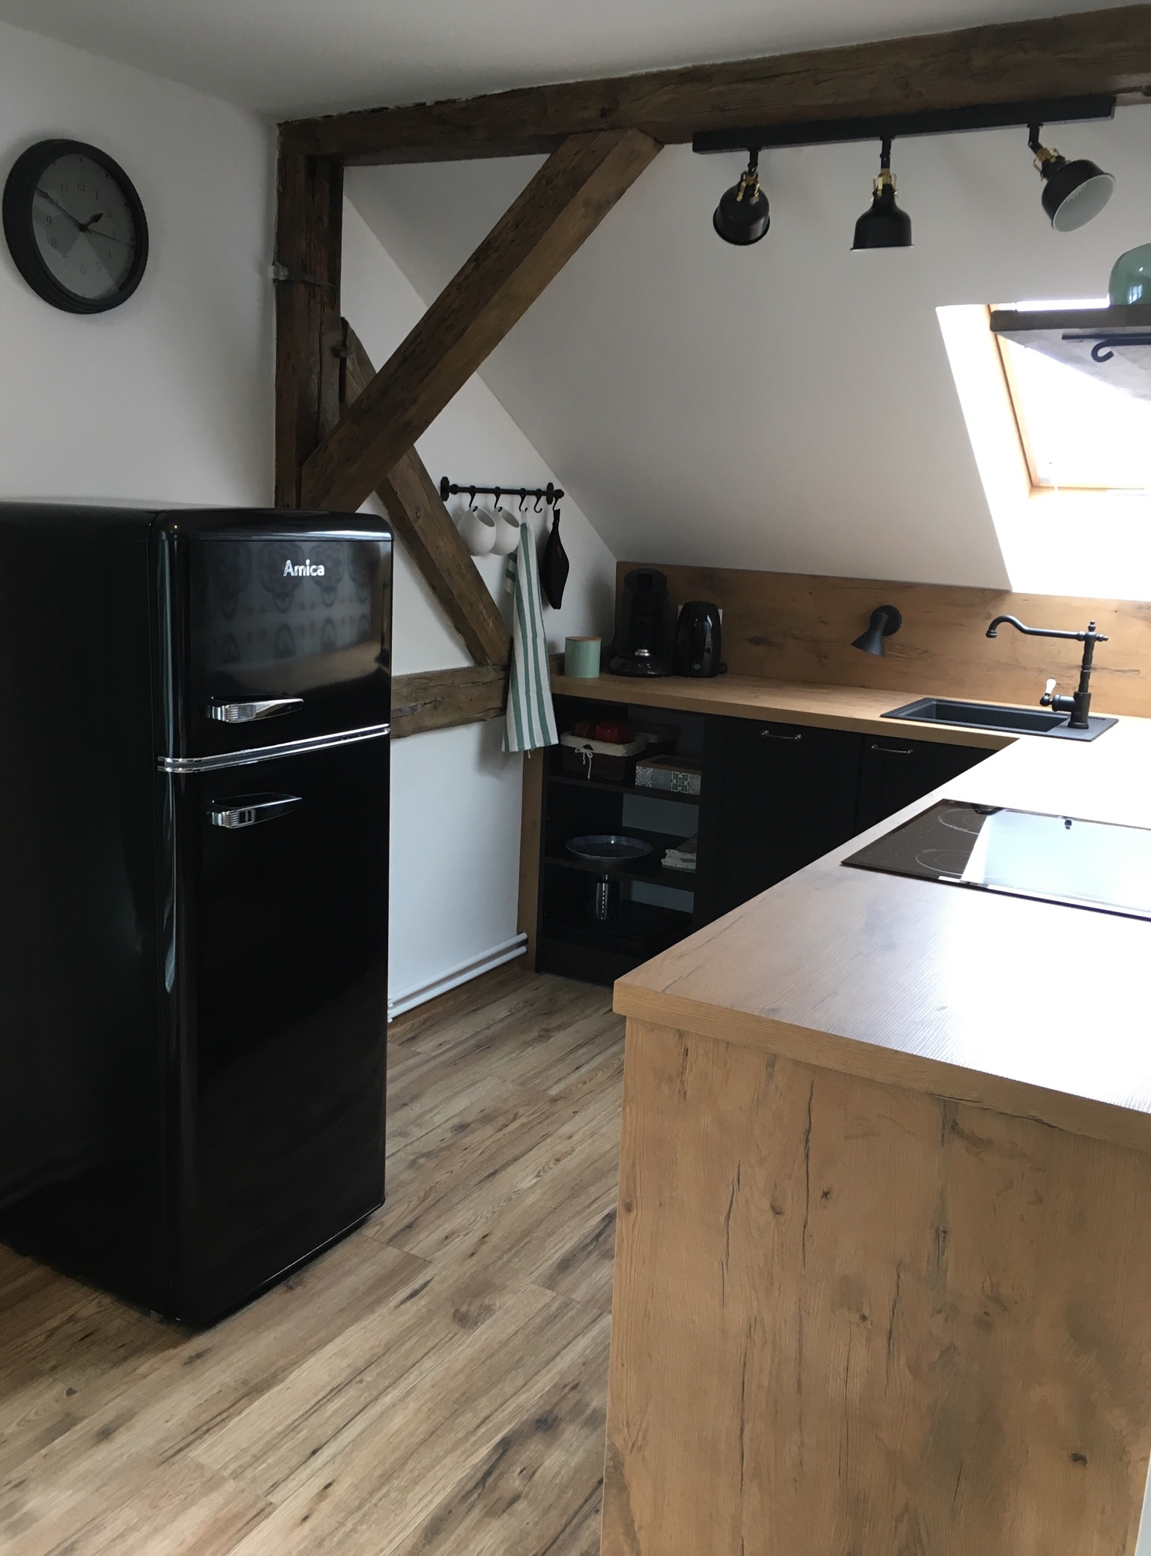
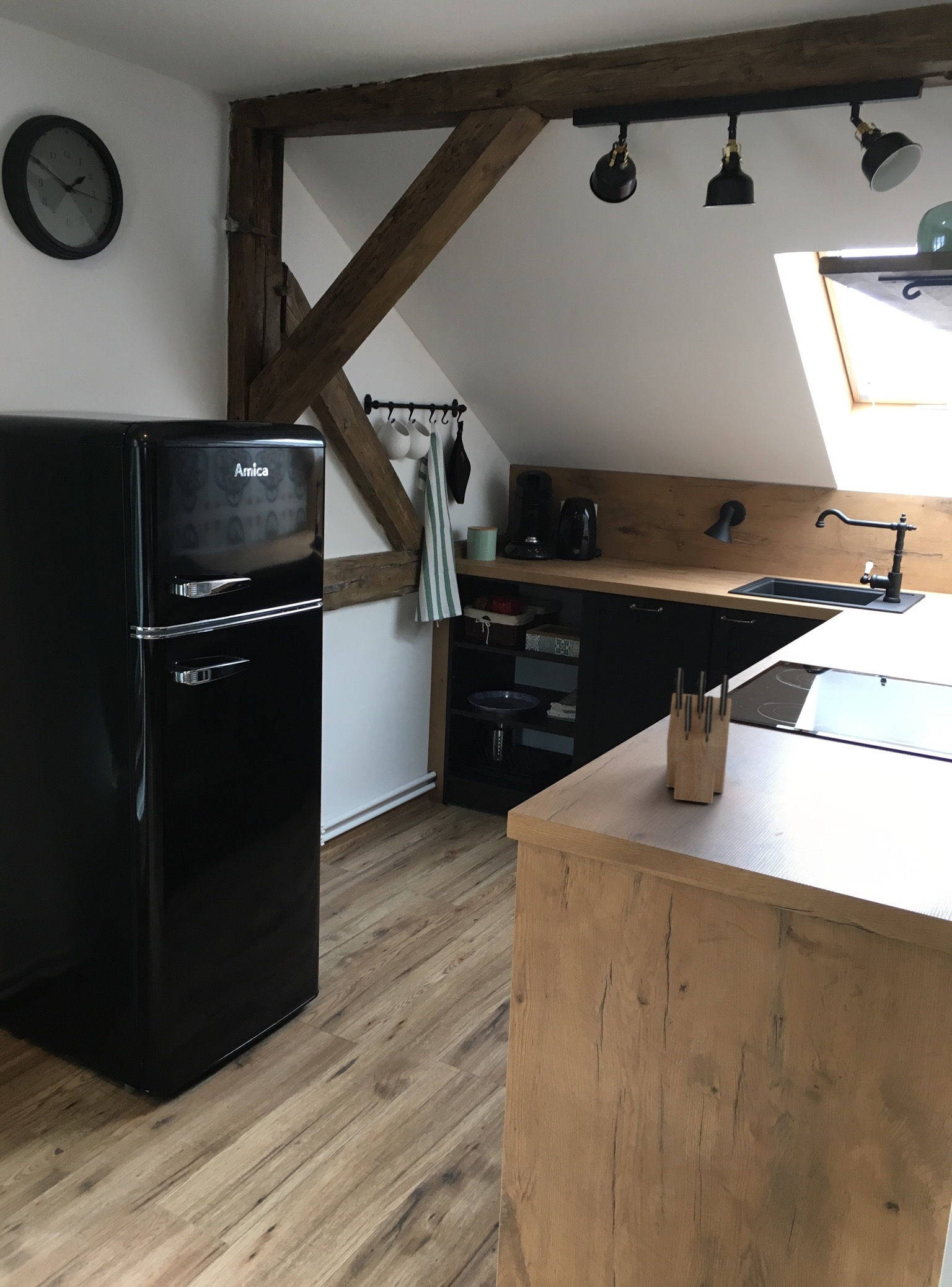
+ knife block (700, 725)
